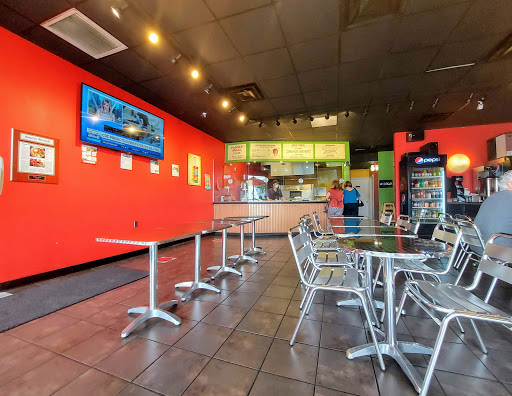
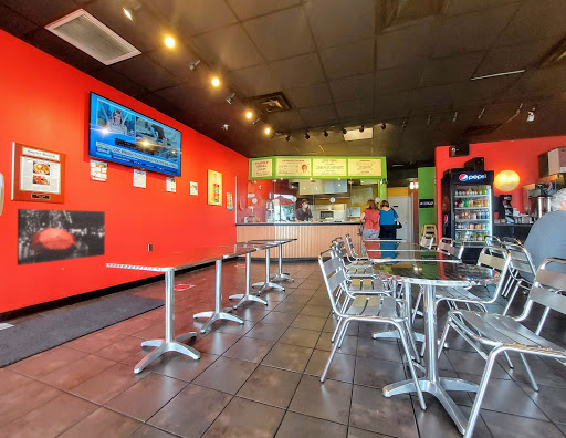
+ wall art (66, 234)
